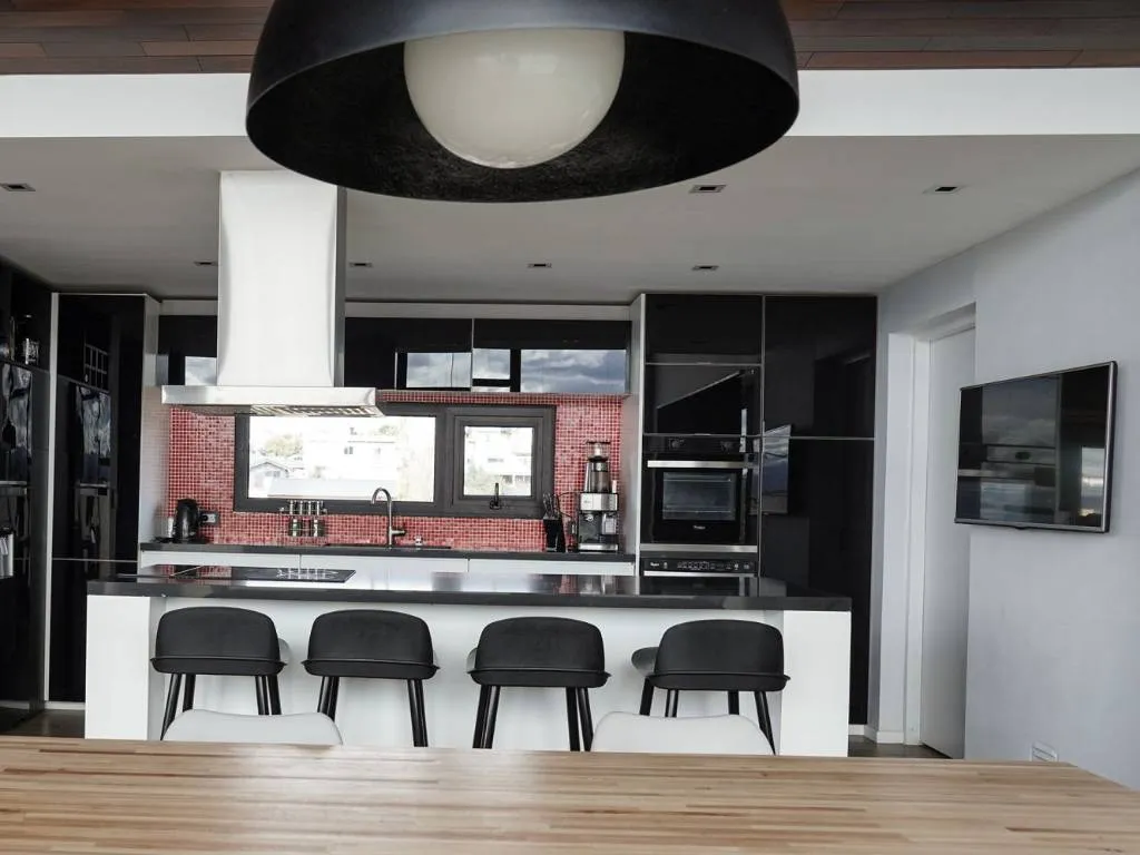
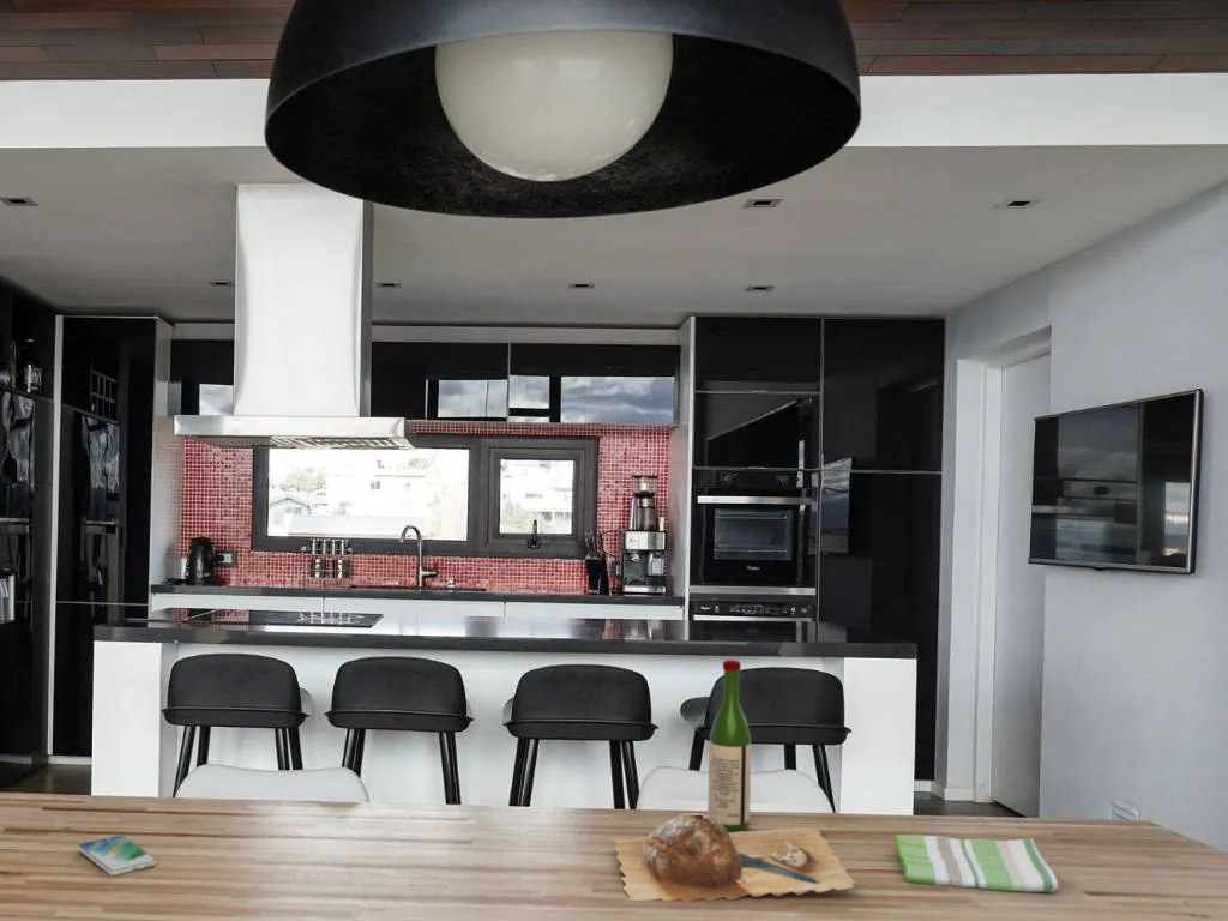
+ smartphone (116, 854)
+ wine bottle (729, 742)
+ chopping board (729, 844)
+ dish towel (971, 859)
